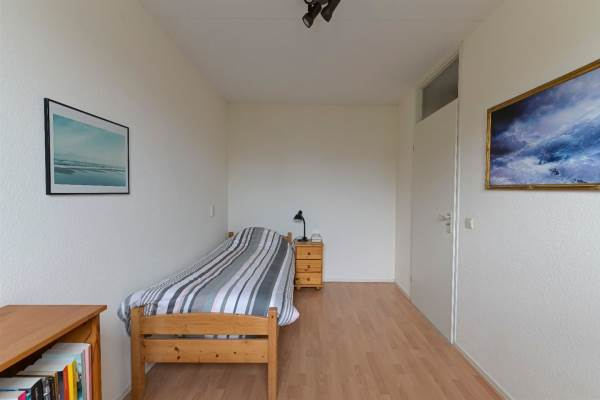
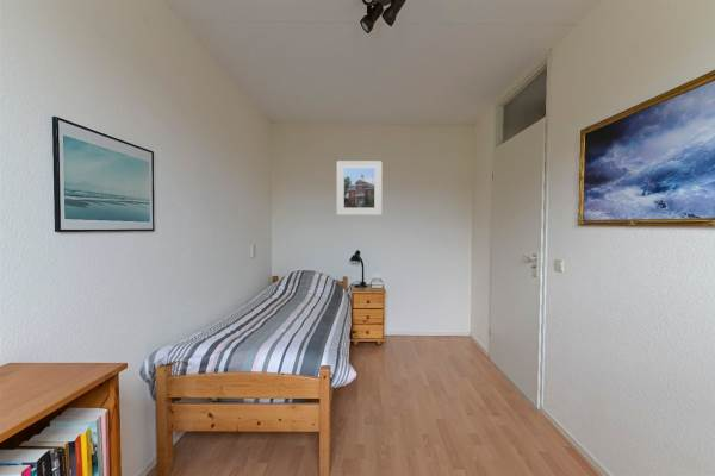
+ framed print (359, 188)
